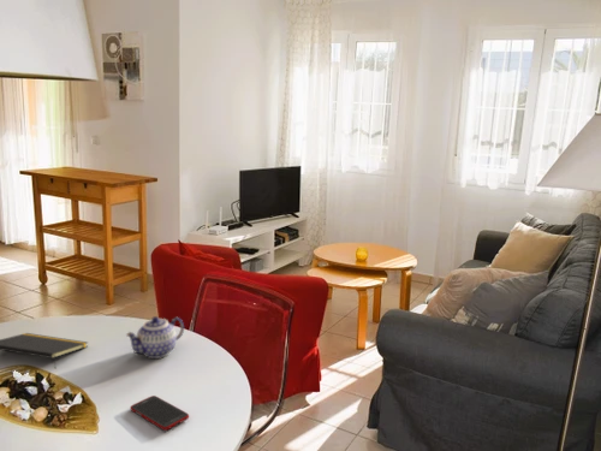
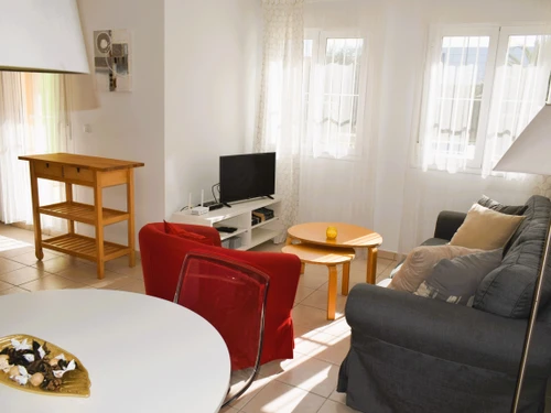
- cell phone (159, 411)
- teapot (156, 334)
- notepad (38, 344)
